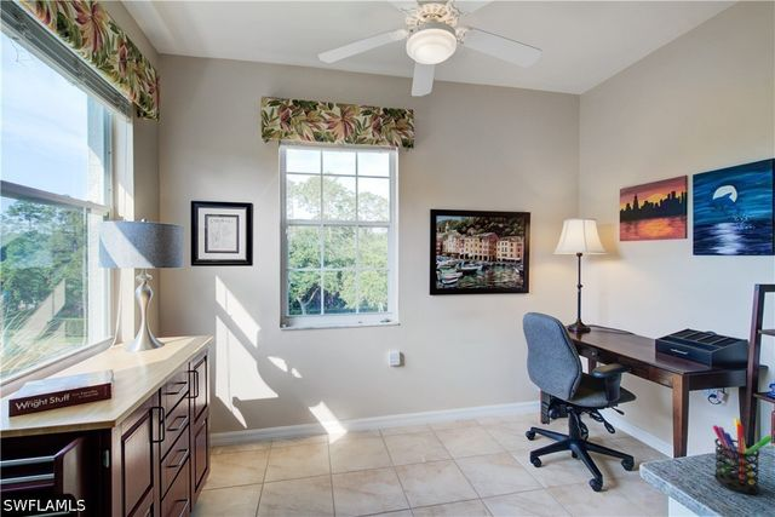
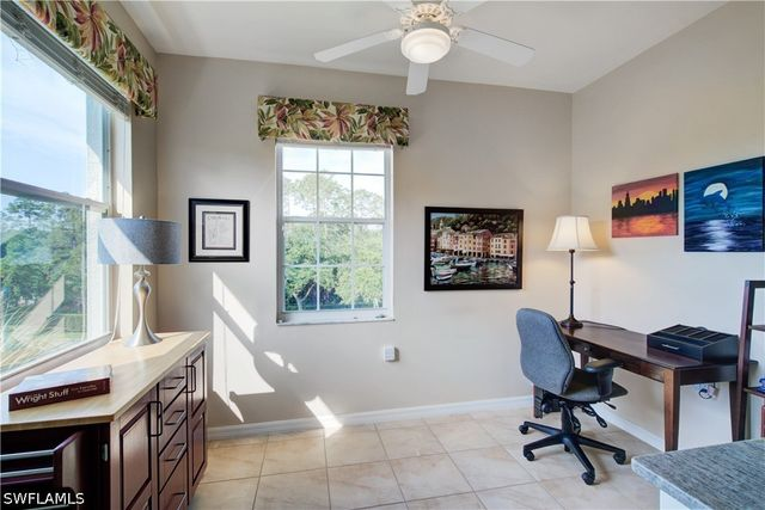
- pen holder (741, 453)
